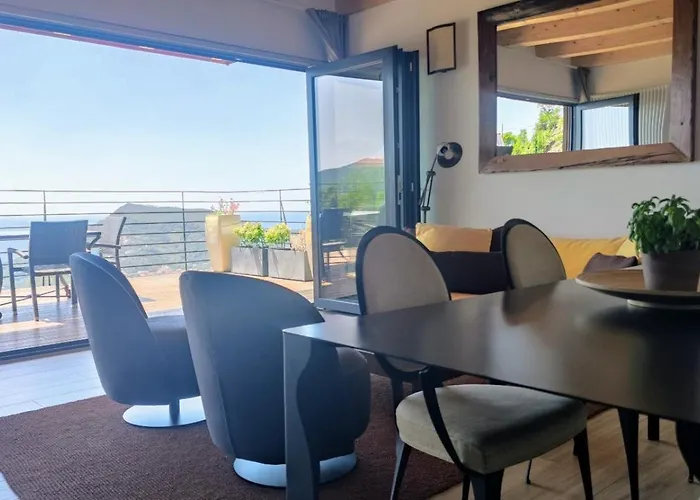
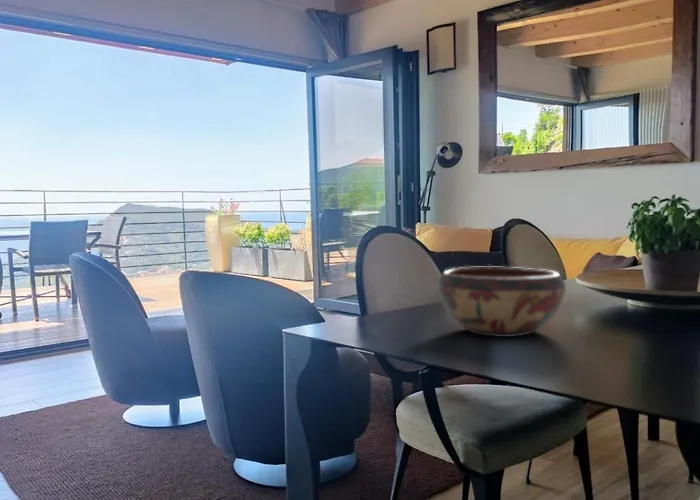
+ decorative bowl (500, 300)
